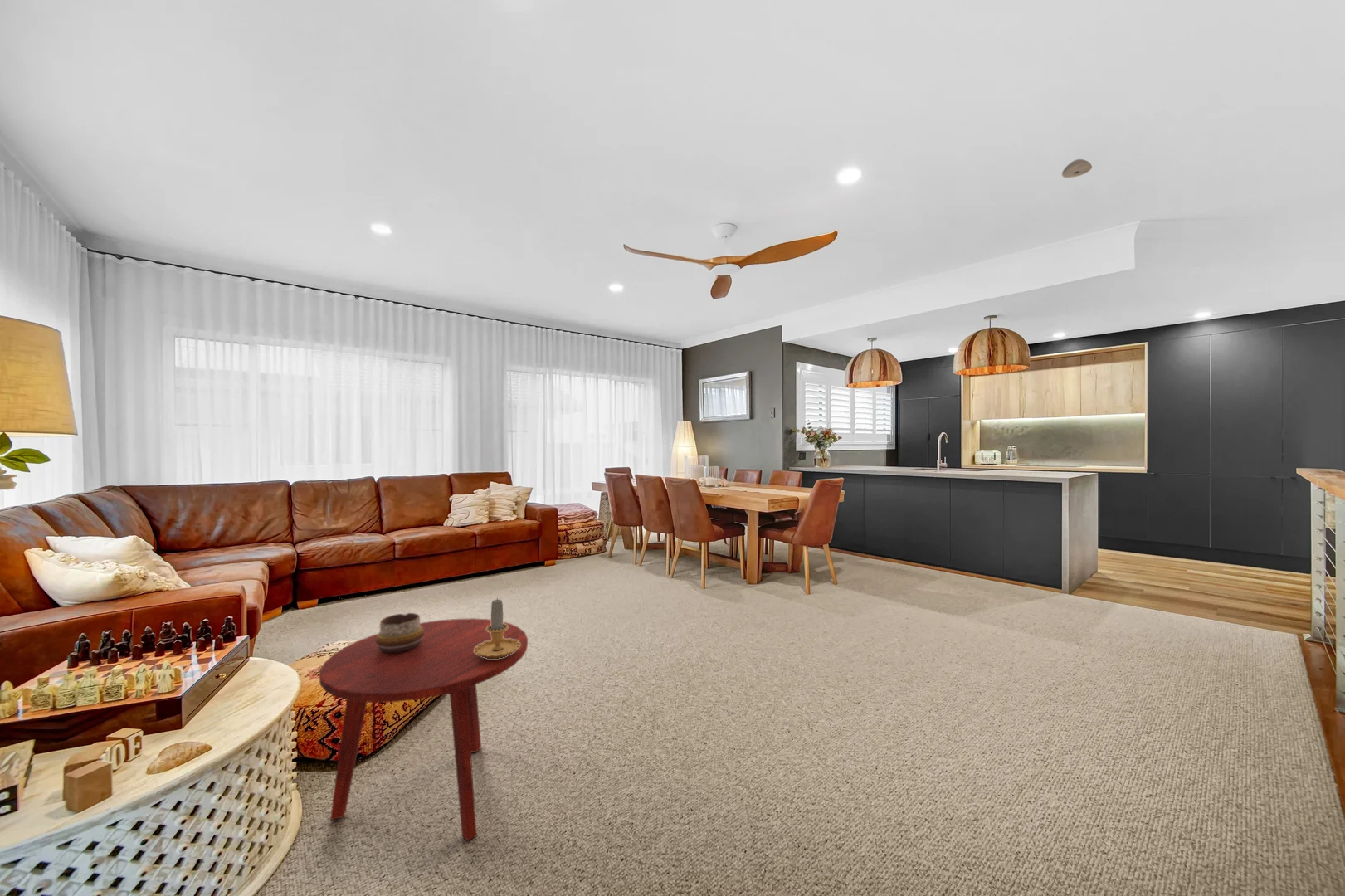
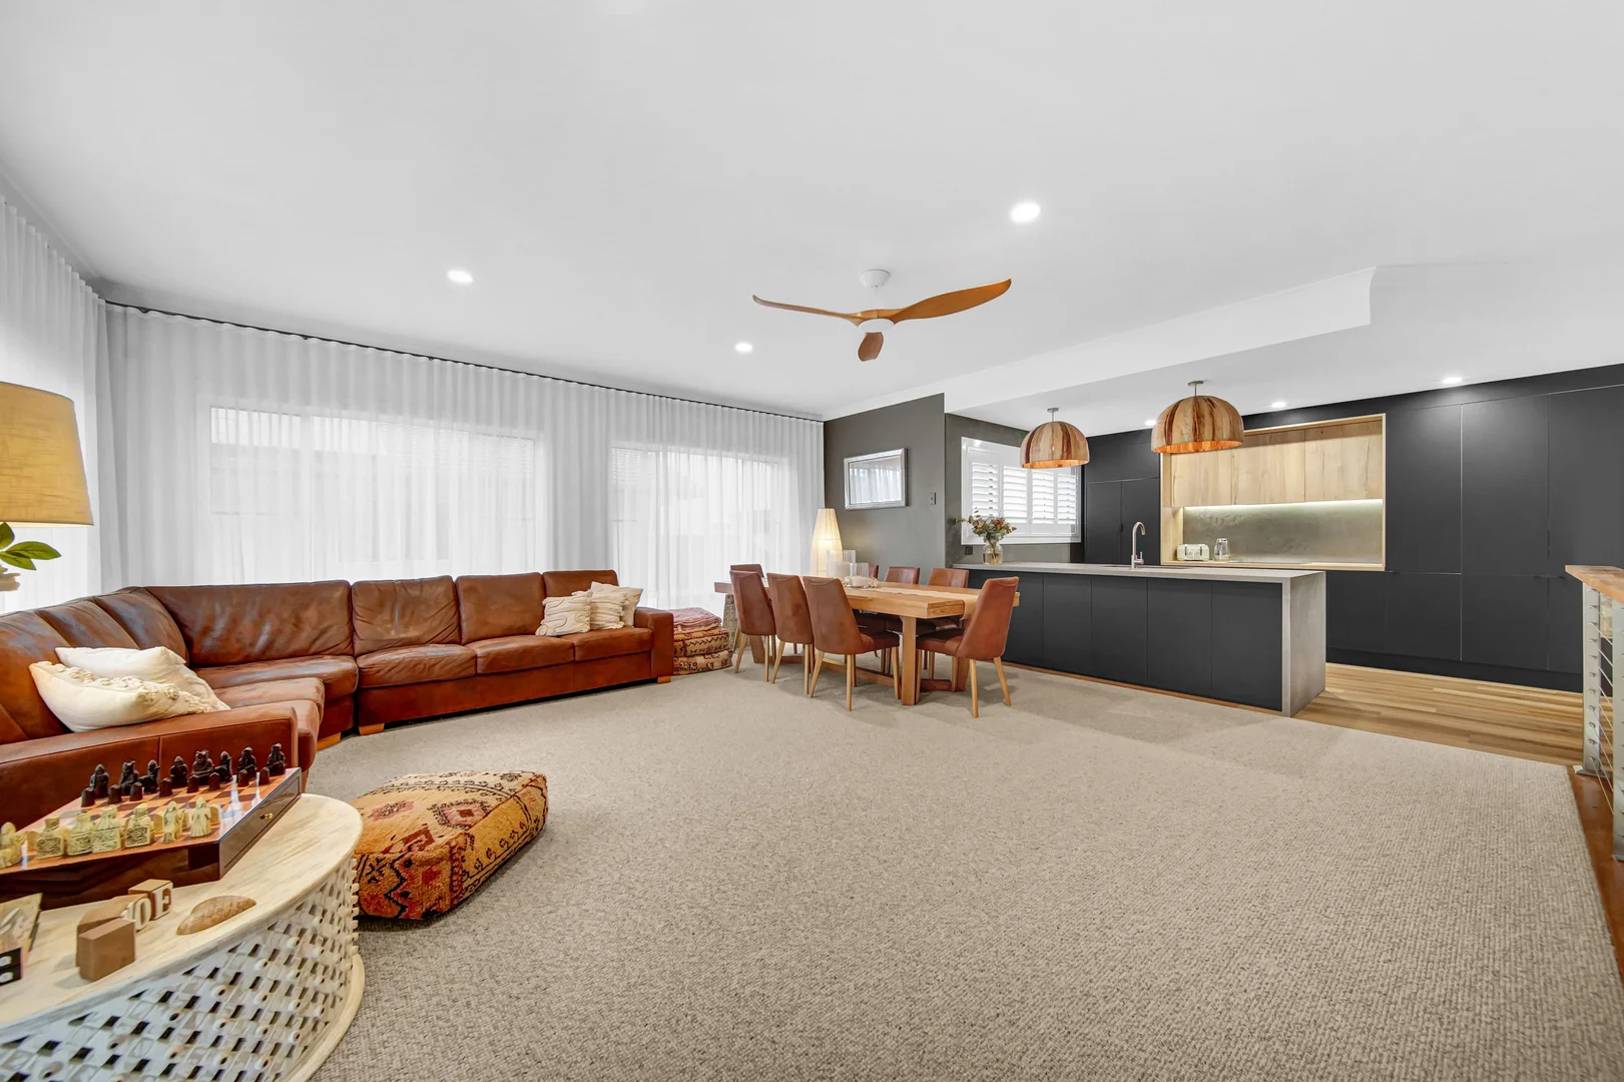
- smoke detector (1076, 167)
- candle (497, 623)
- decorative bowl (400, 632)
- side table (451, 718)
